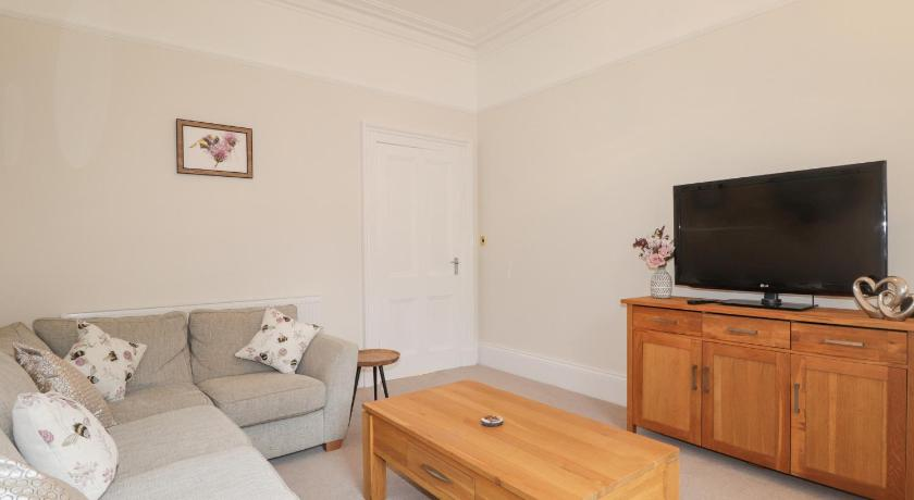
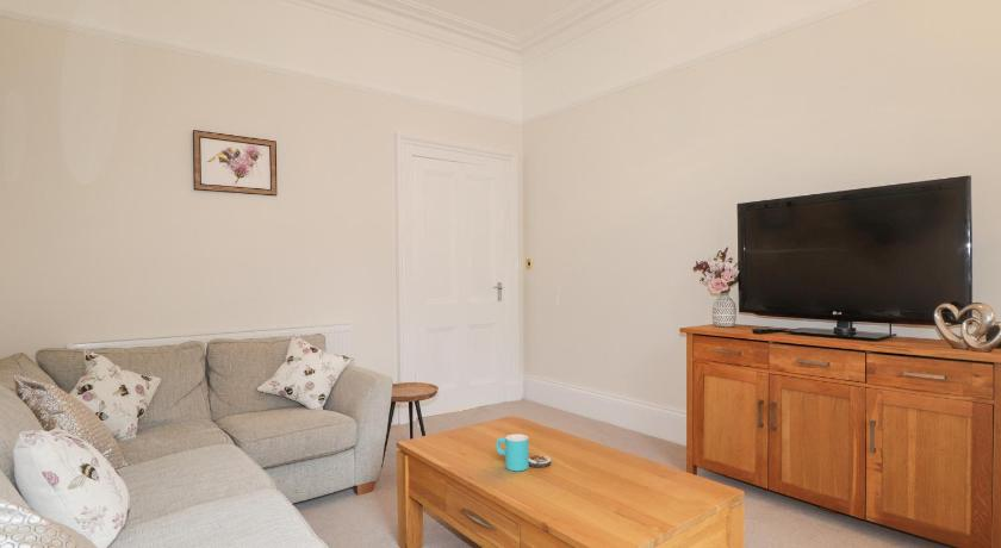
+ cup (514, 450)
